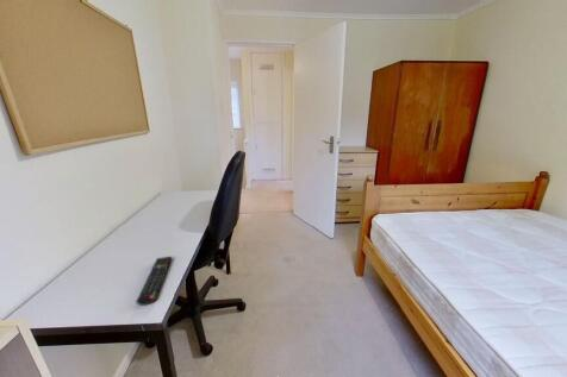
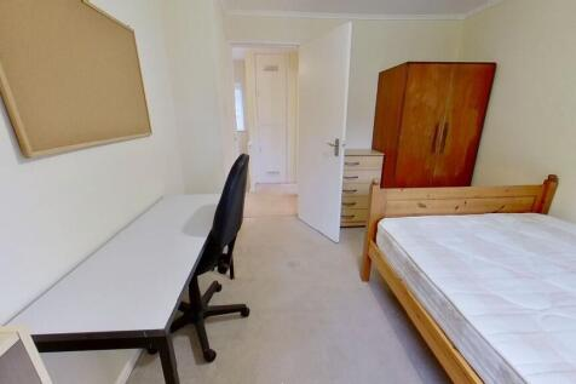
- remote control (156, 277)
